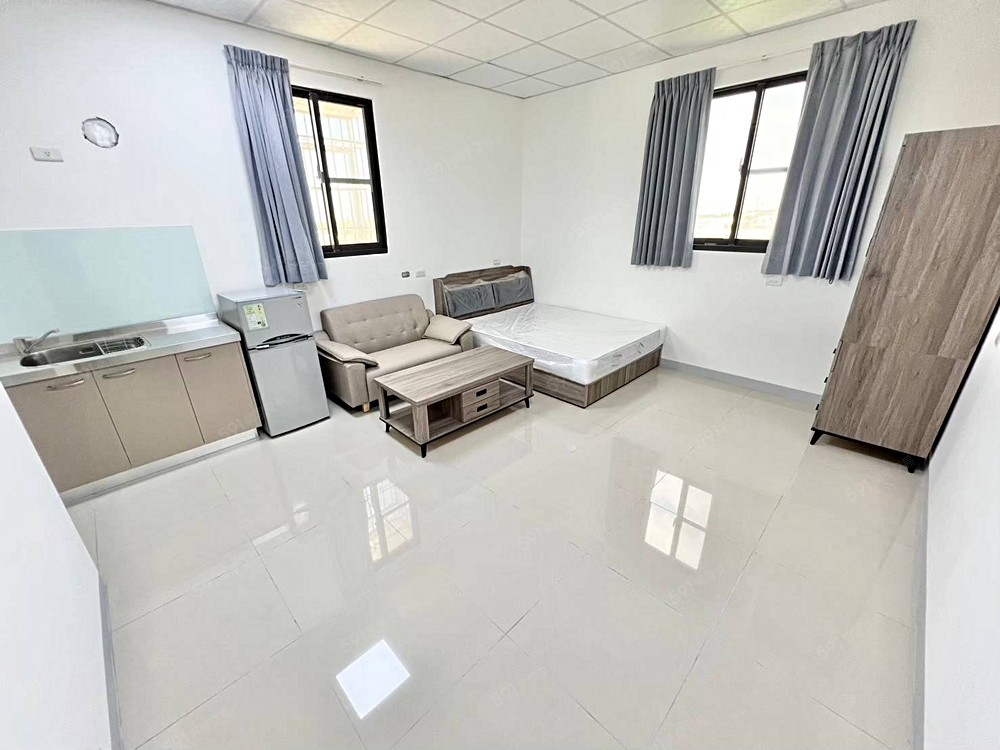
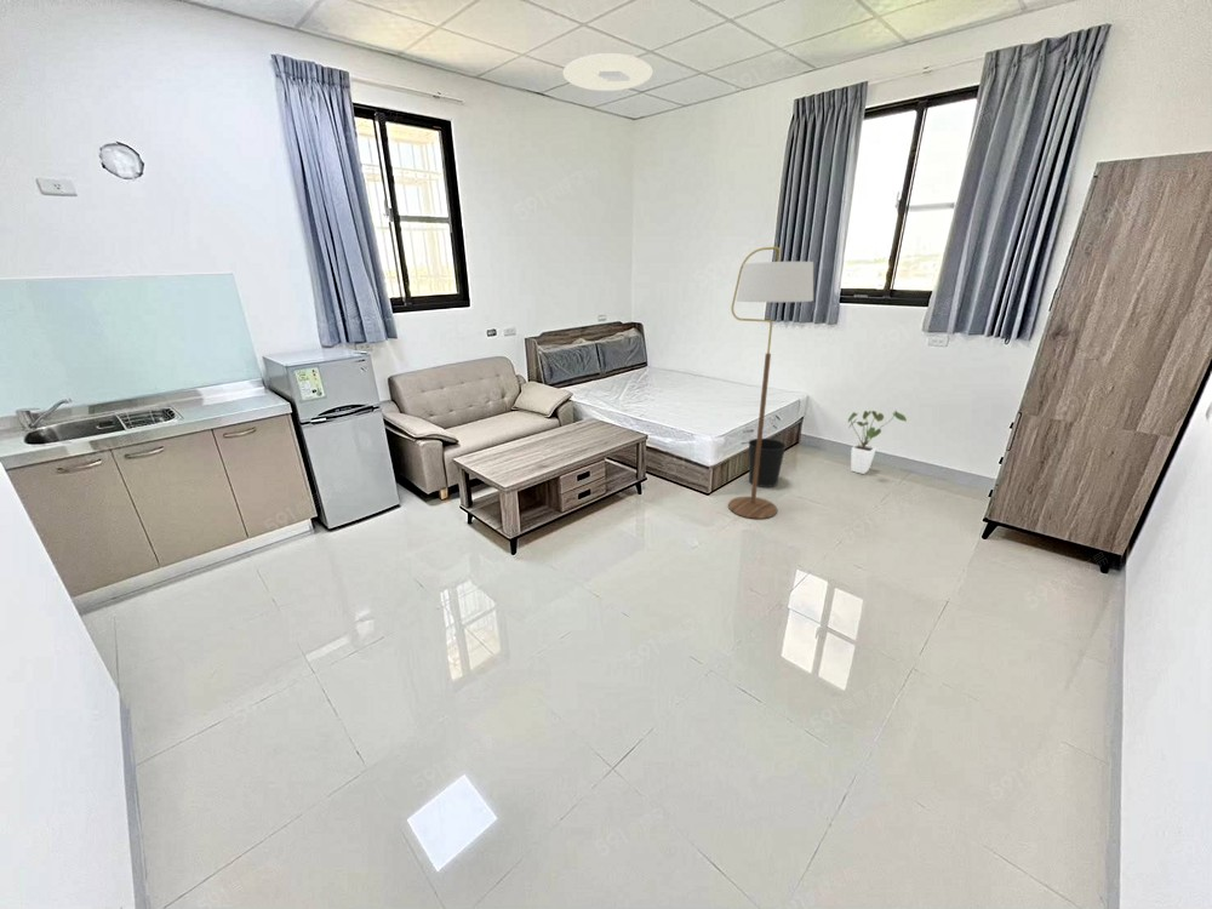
+ wastebasket (765, 463)
+ house plant (869, 440)
+ ceiling light (607, 68)
+ floor lamp (762, 388)
